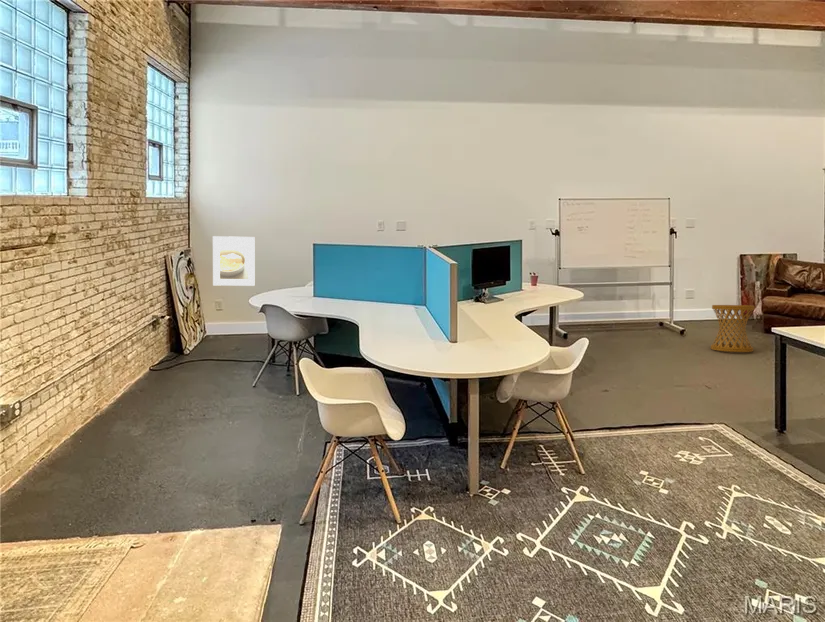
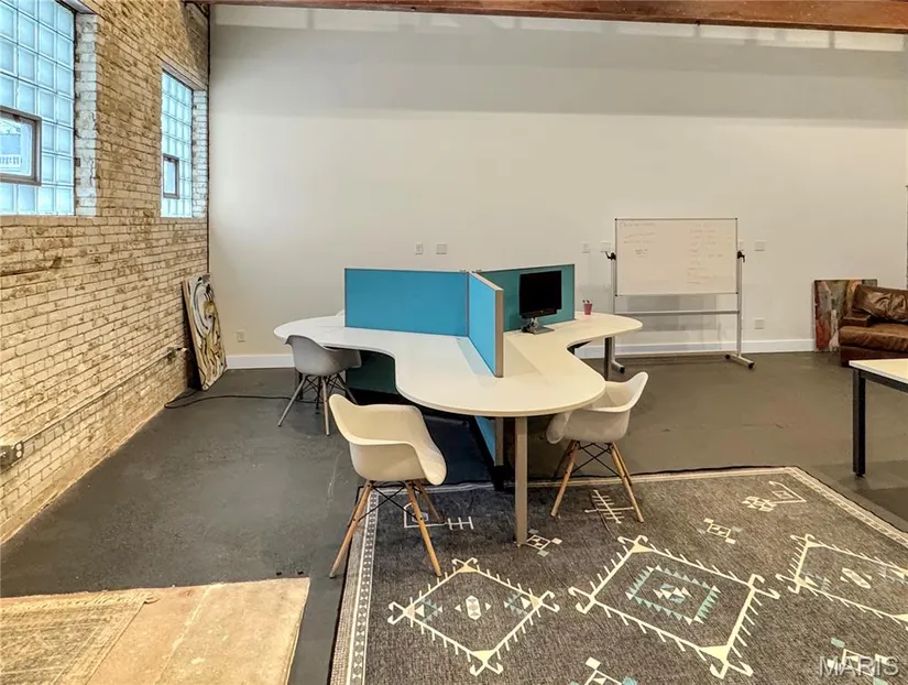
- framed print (234, 261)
- side table (731, 328)
